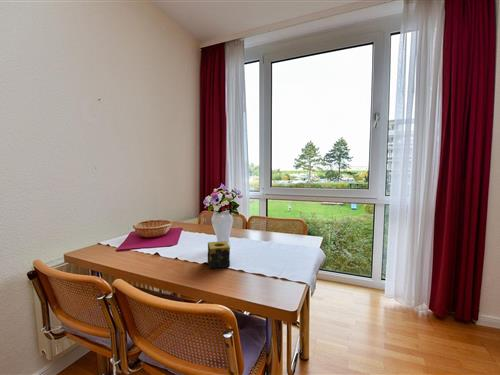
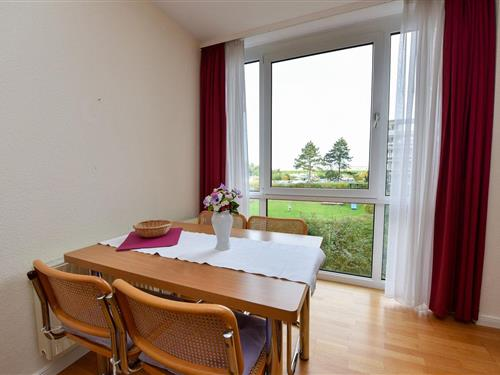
- candle (218, 254)
